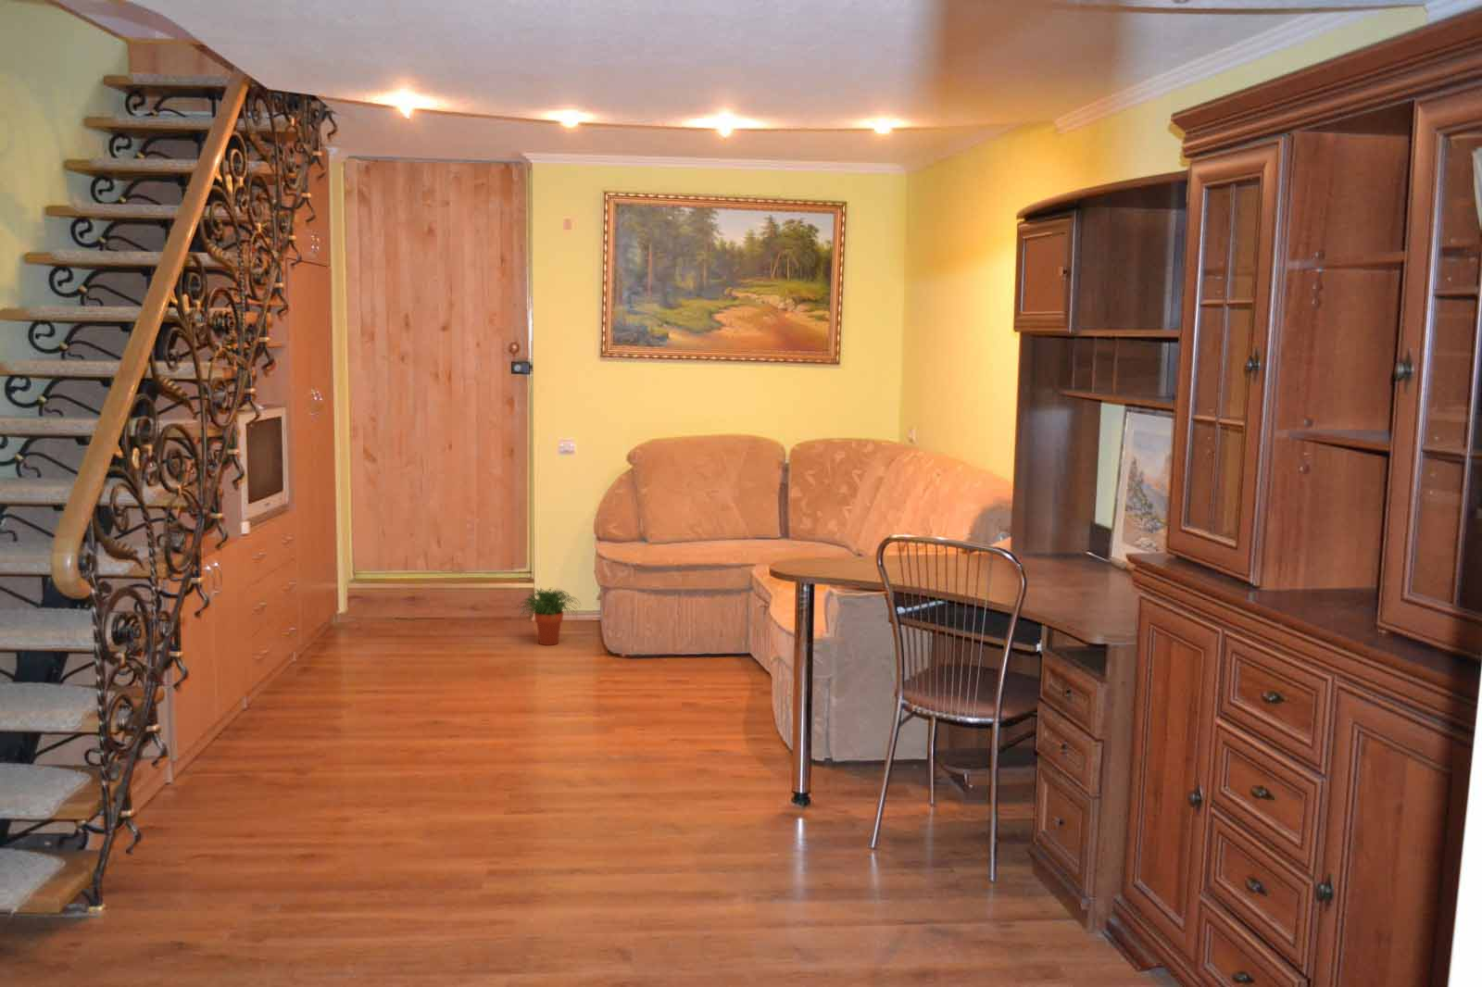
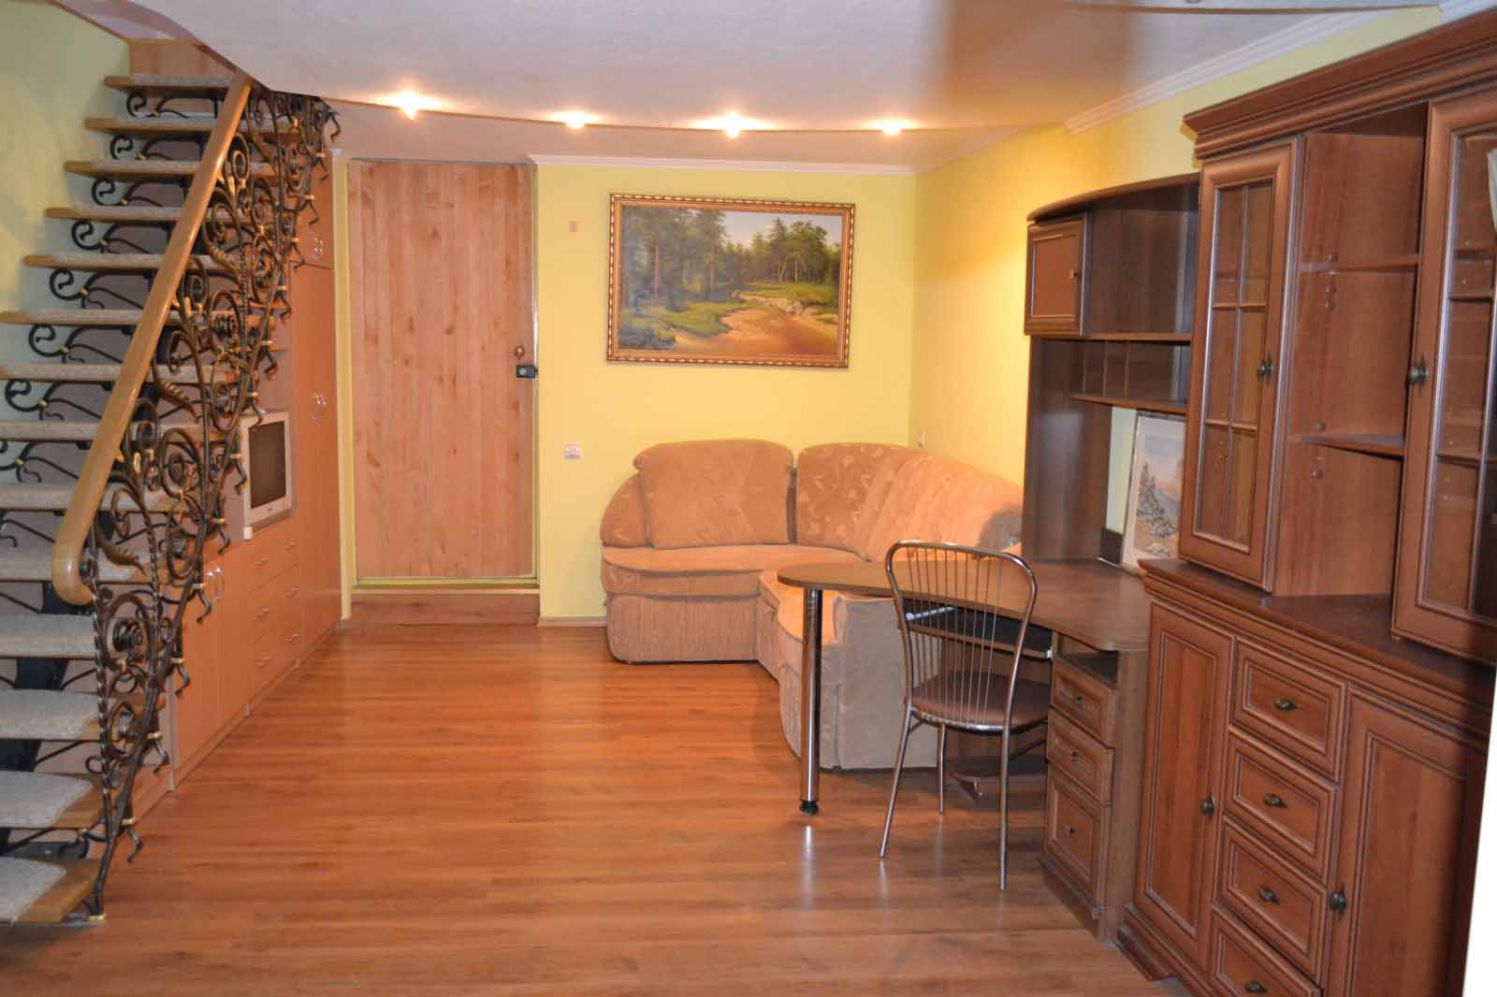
- potted plant (548, 615)
